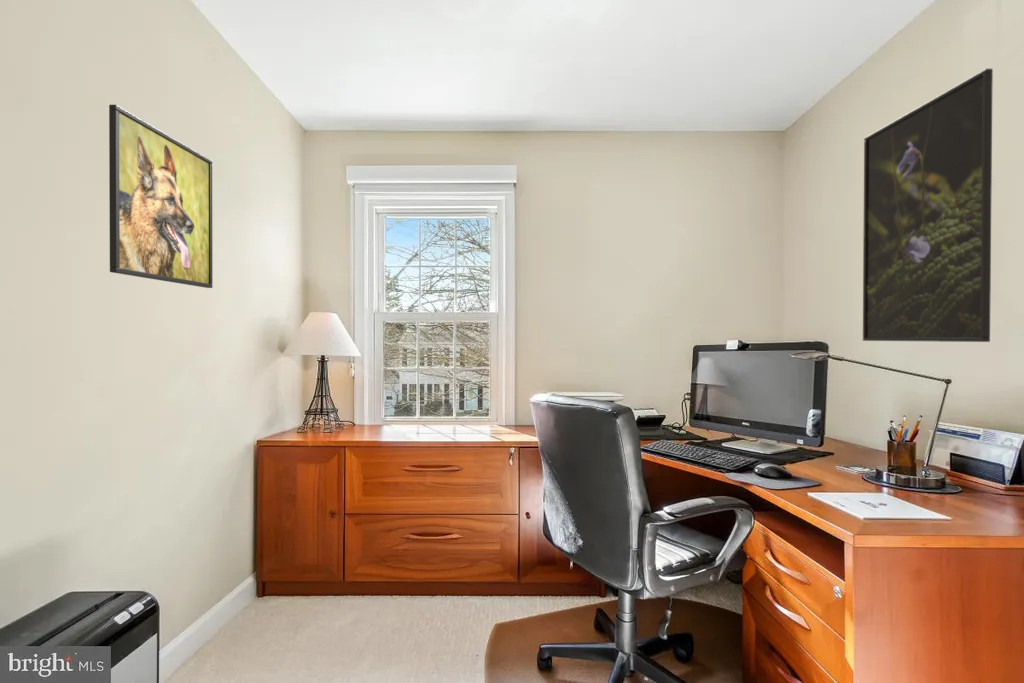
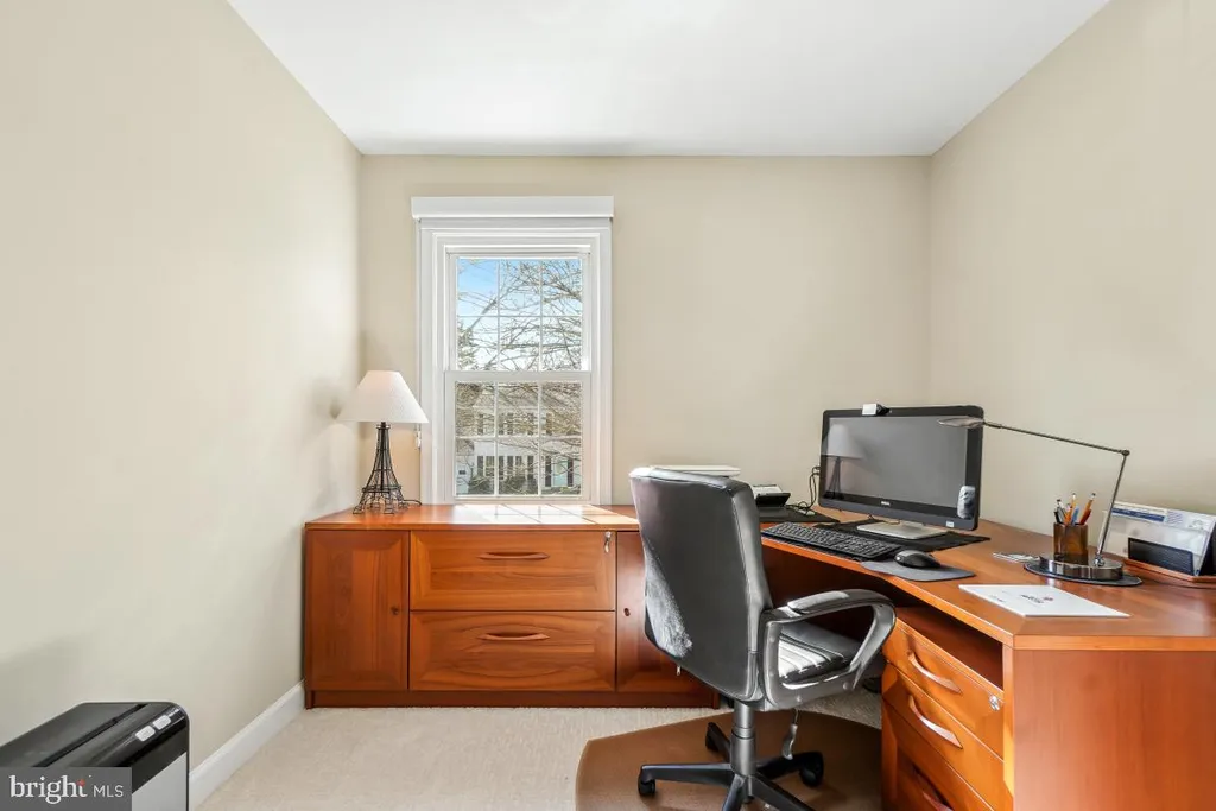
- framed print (168, 208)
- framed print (917, 224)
